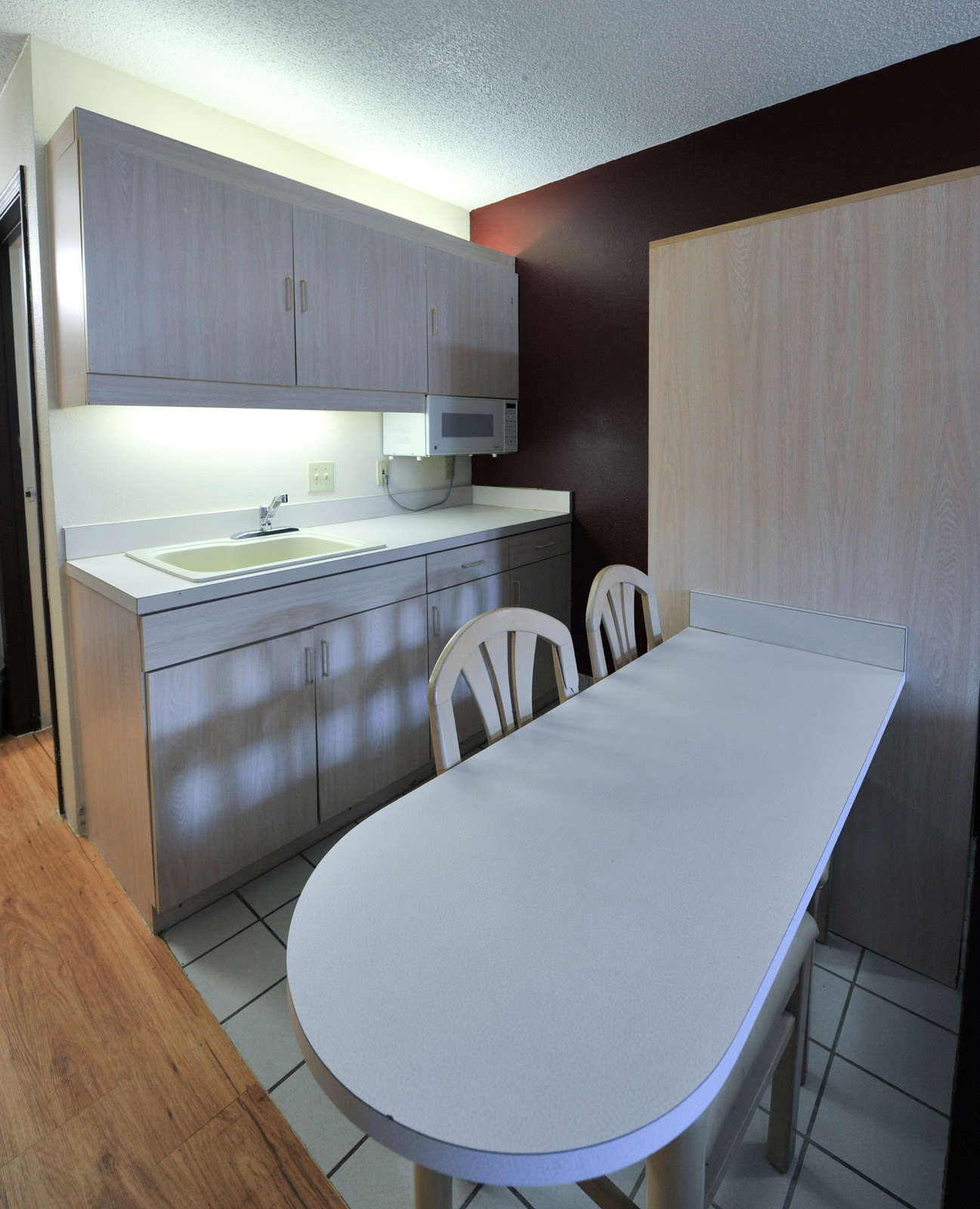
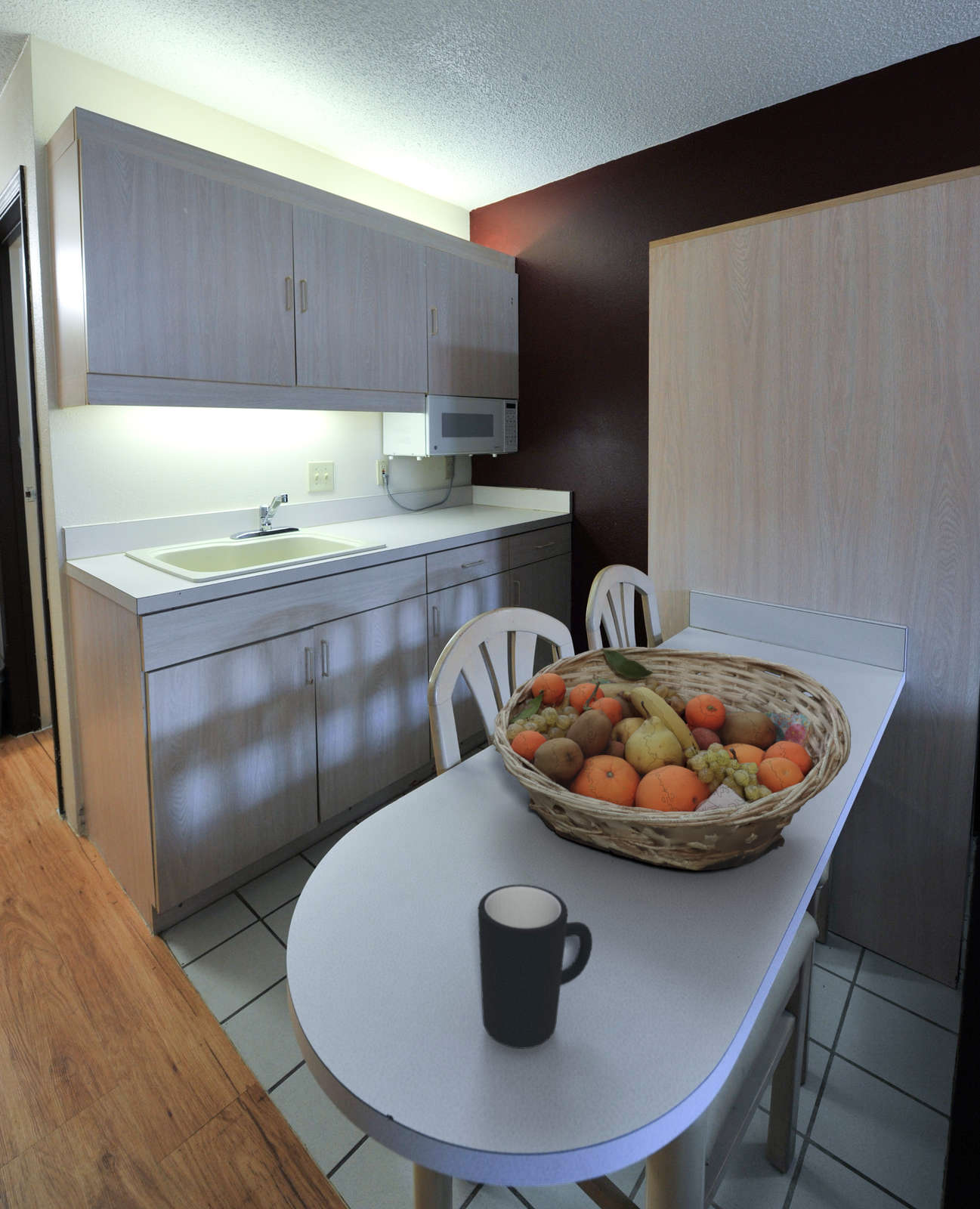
+ mug (539, 960)
+ fruit basket (657, 742)
